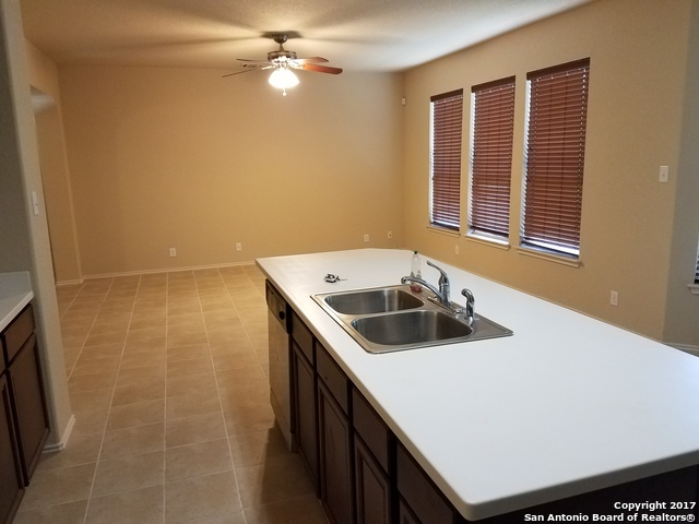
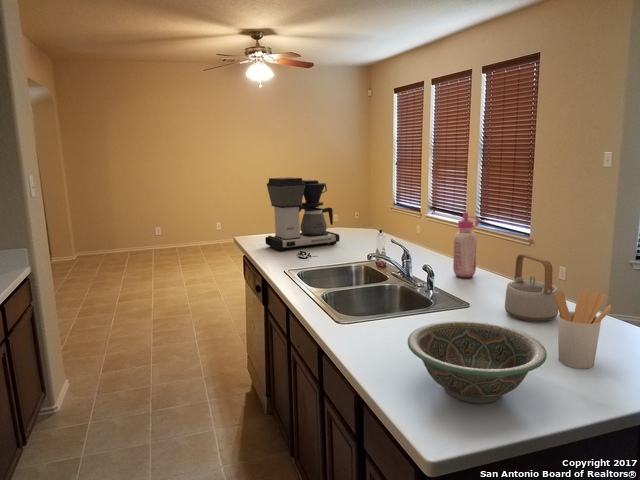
+ teapot (529, 285)
+ glue bottle (465, 244)
+ coffee maker (304, 211)
+ decorative bowl (473, 366)
+ utensil holder (582, 326)
